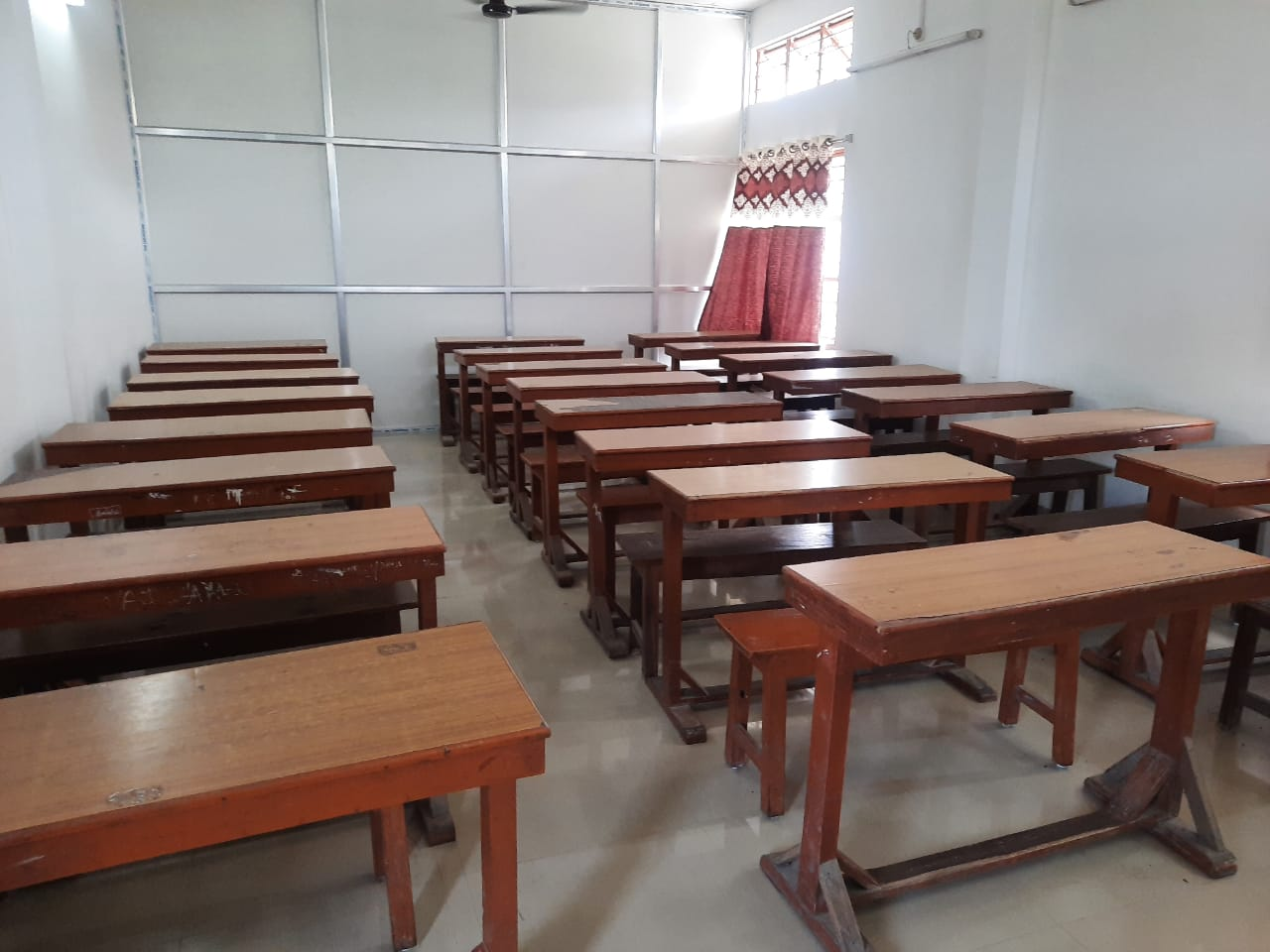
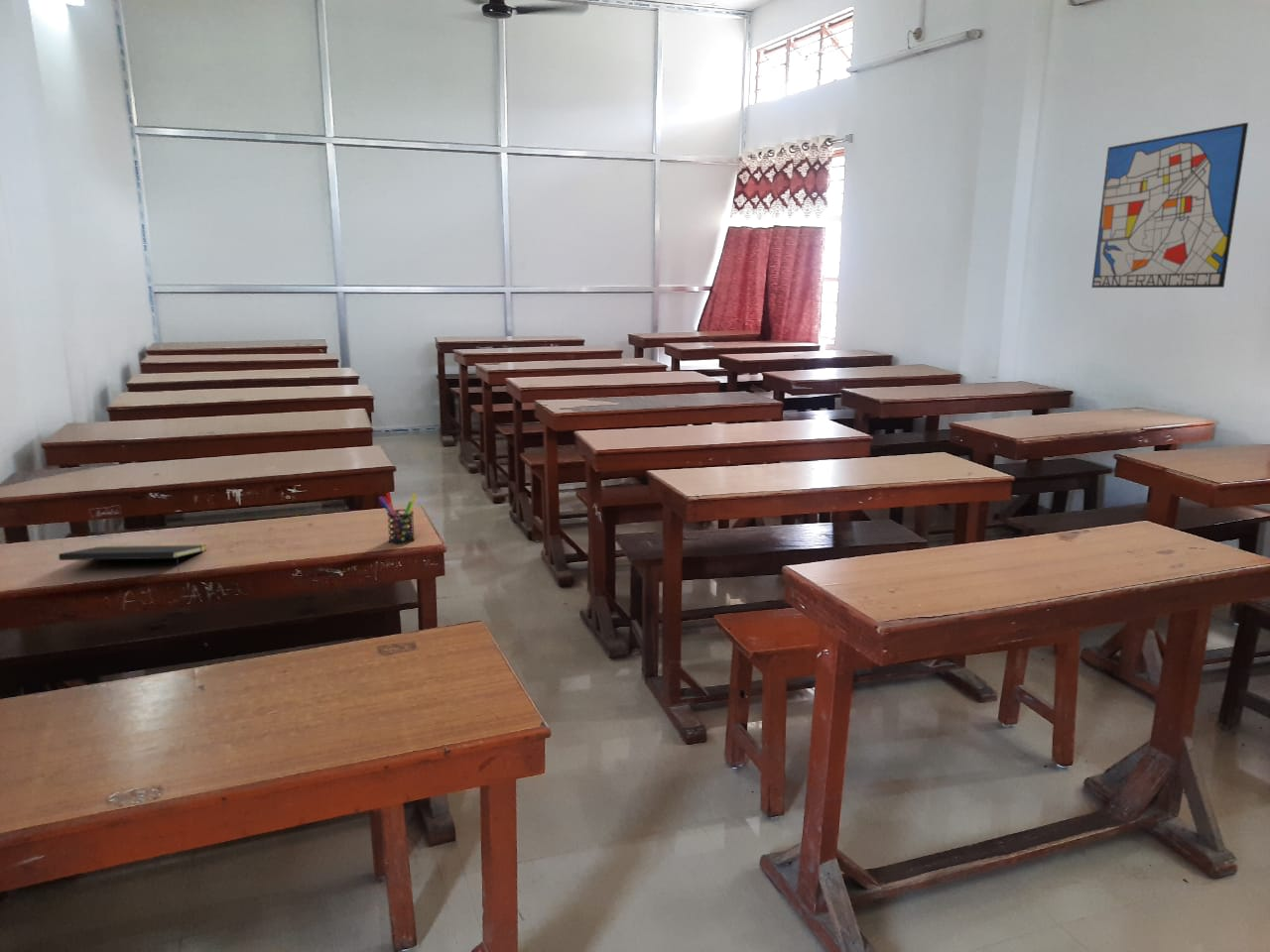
+ notepad (136, 551)
+ wall art (1162, 212)
+ pen holder (401, 517)
